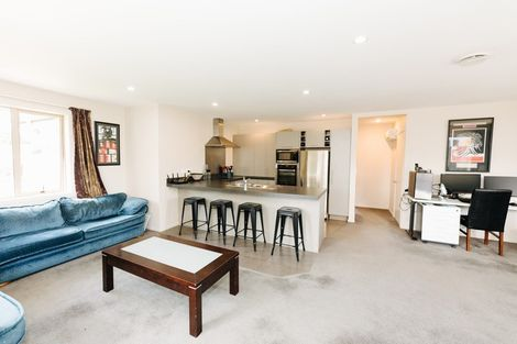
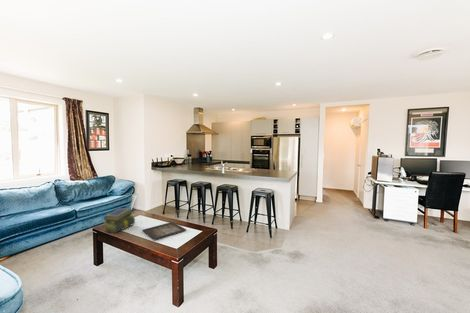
+ stack of books (119, 219)
+ icon panel (164, 230)
